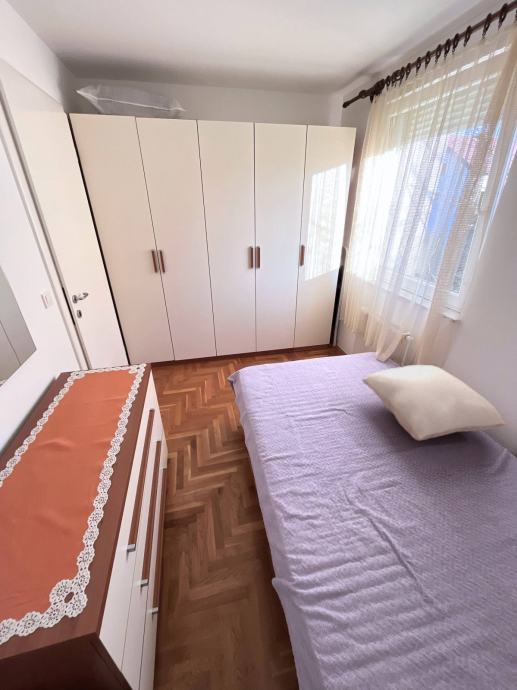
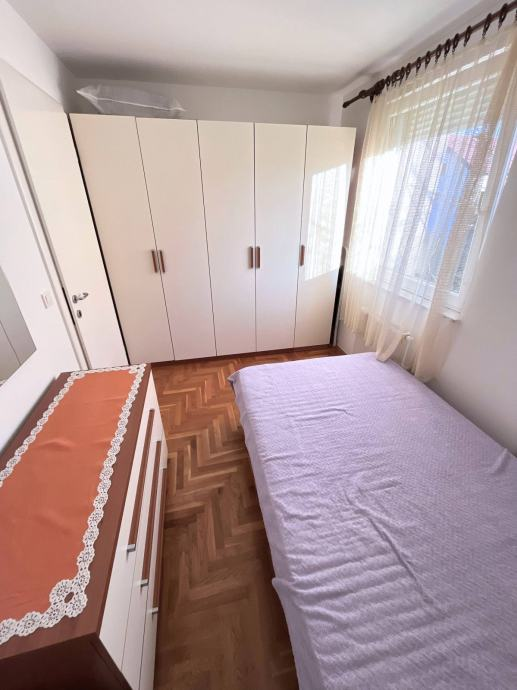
- pillow (427, 397)
